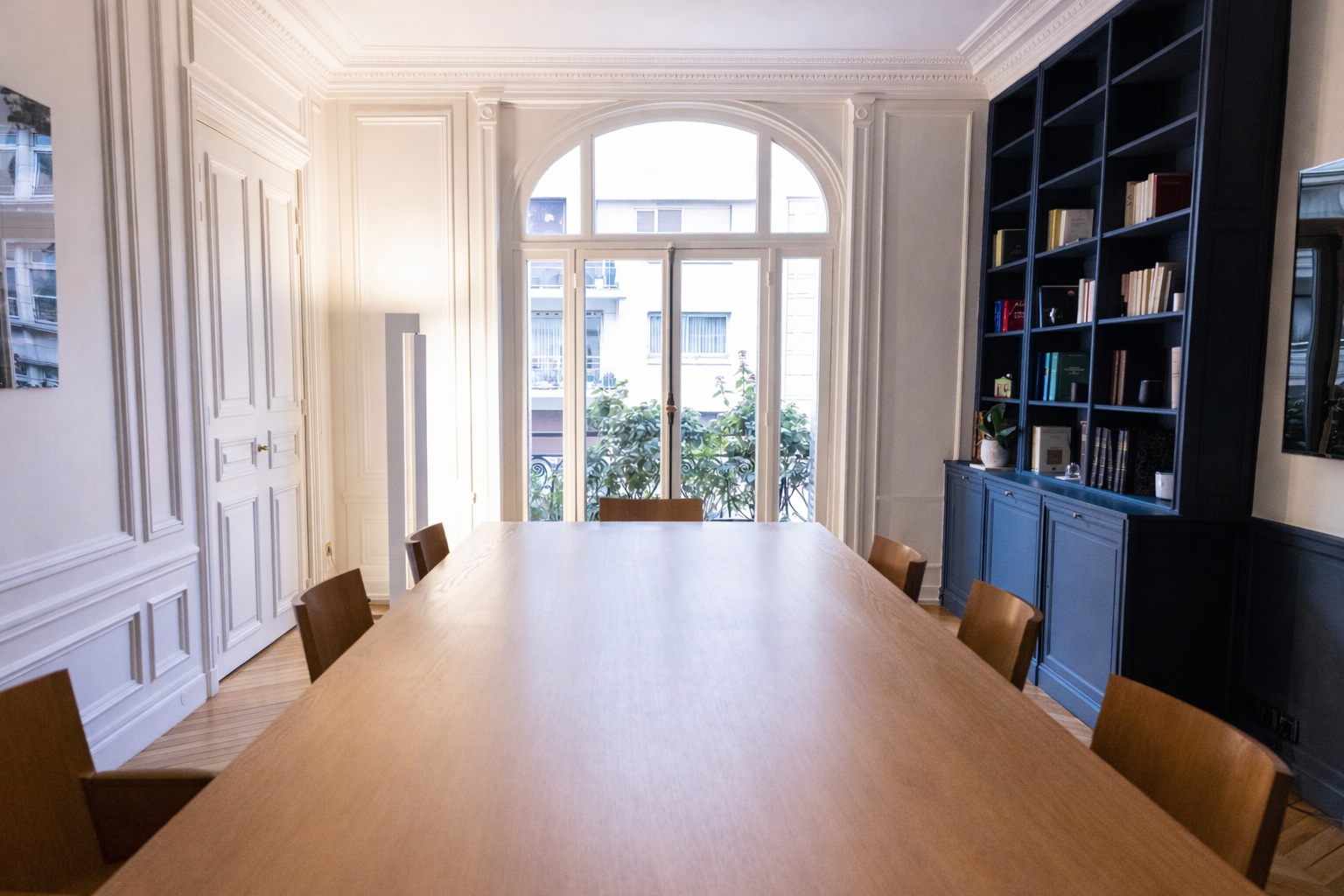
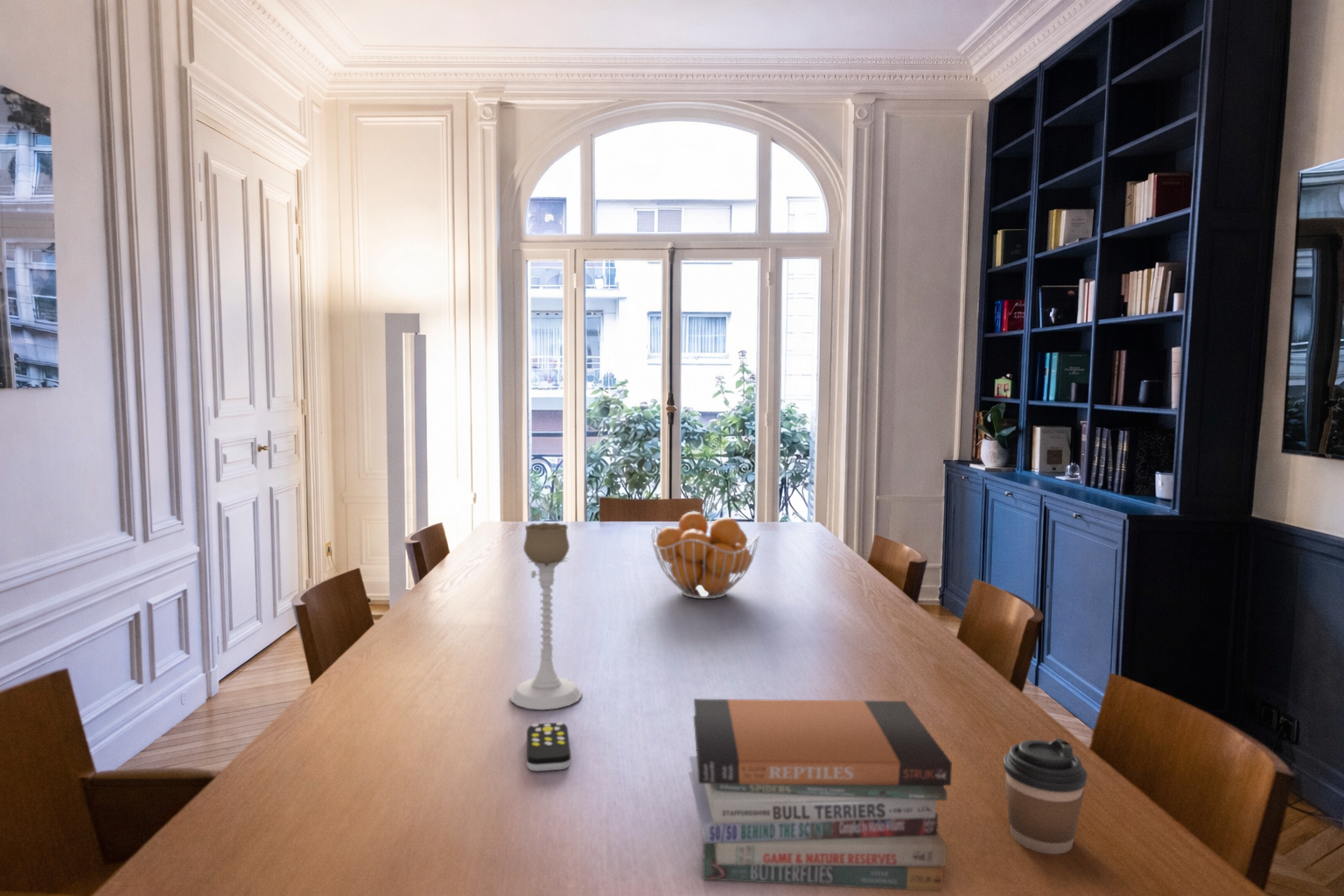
+ candle holder (546, 611)
+ fruit basket (704, 553)
+ book stack (809, 786)
+ remote control (548, 745)
+ coffee cup (1043, 792)
